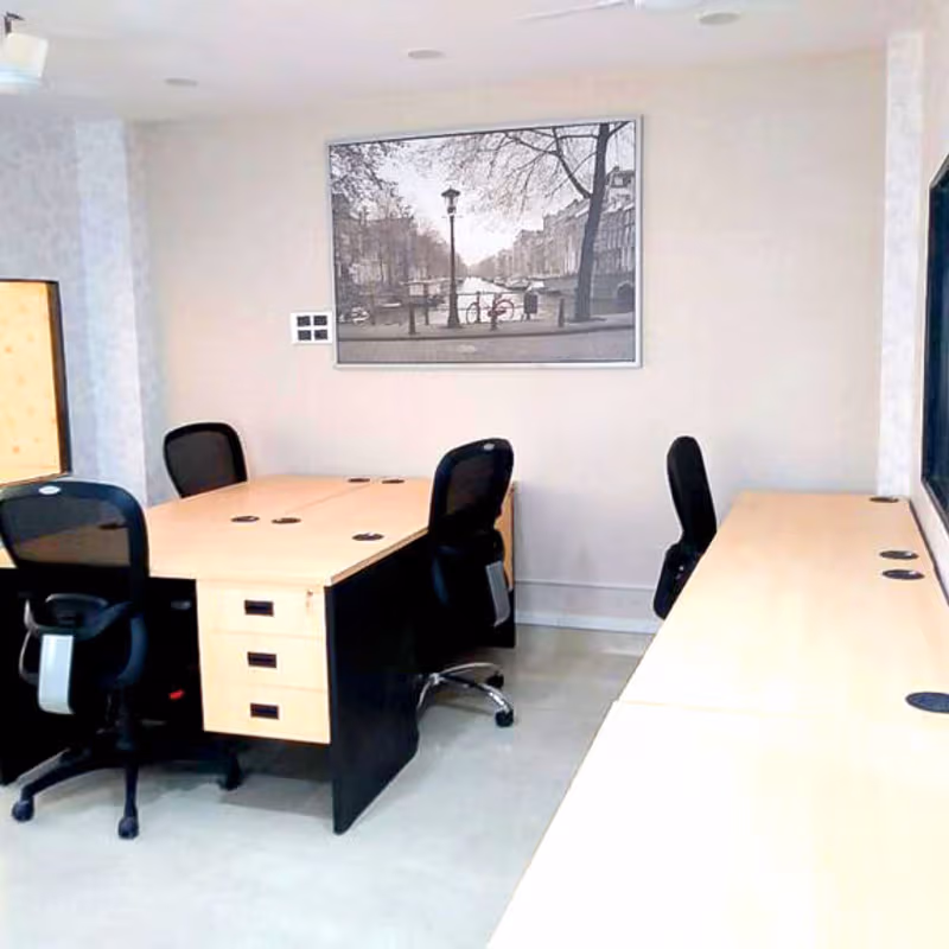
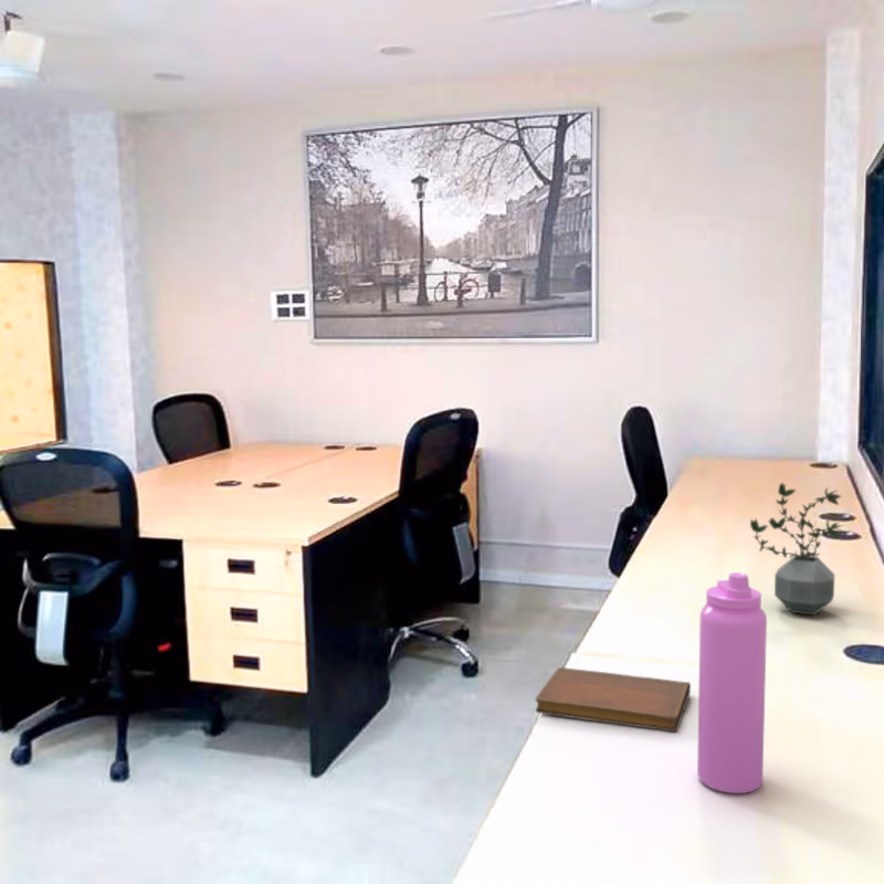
+ potted plant (798, 544)
+ notebook (613, 696)
+ water bottle (732, 677)
